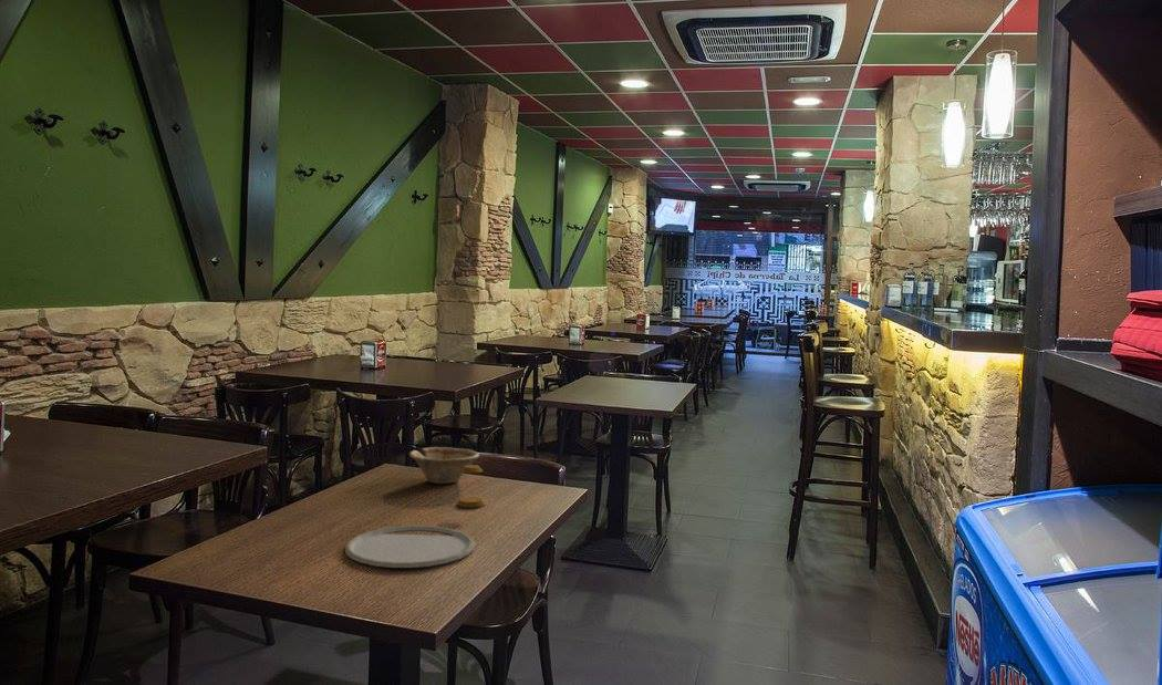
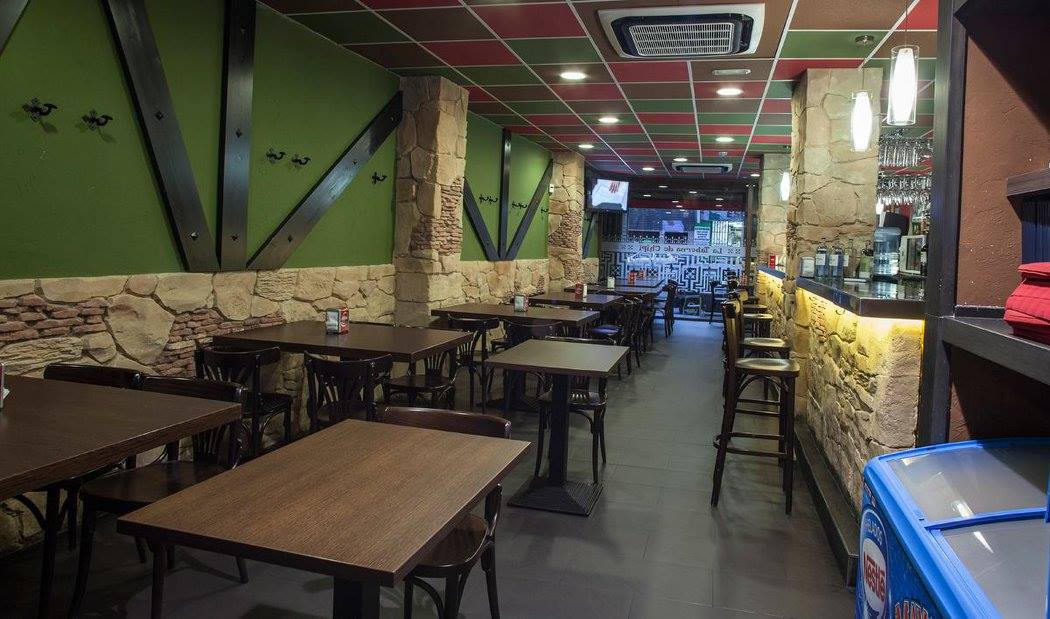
- dish (444, 466)
- plate (411, 544)
- salt shaker (470, 497)
